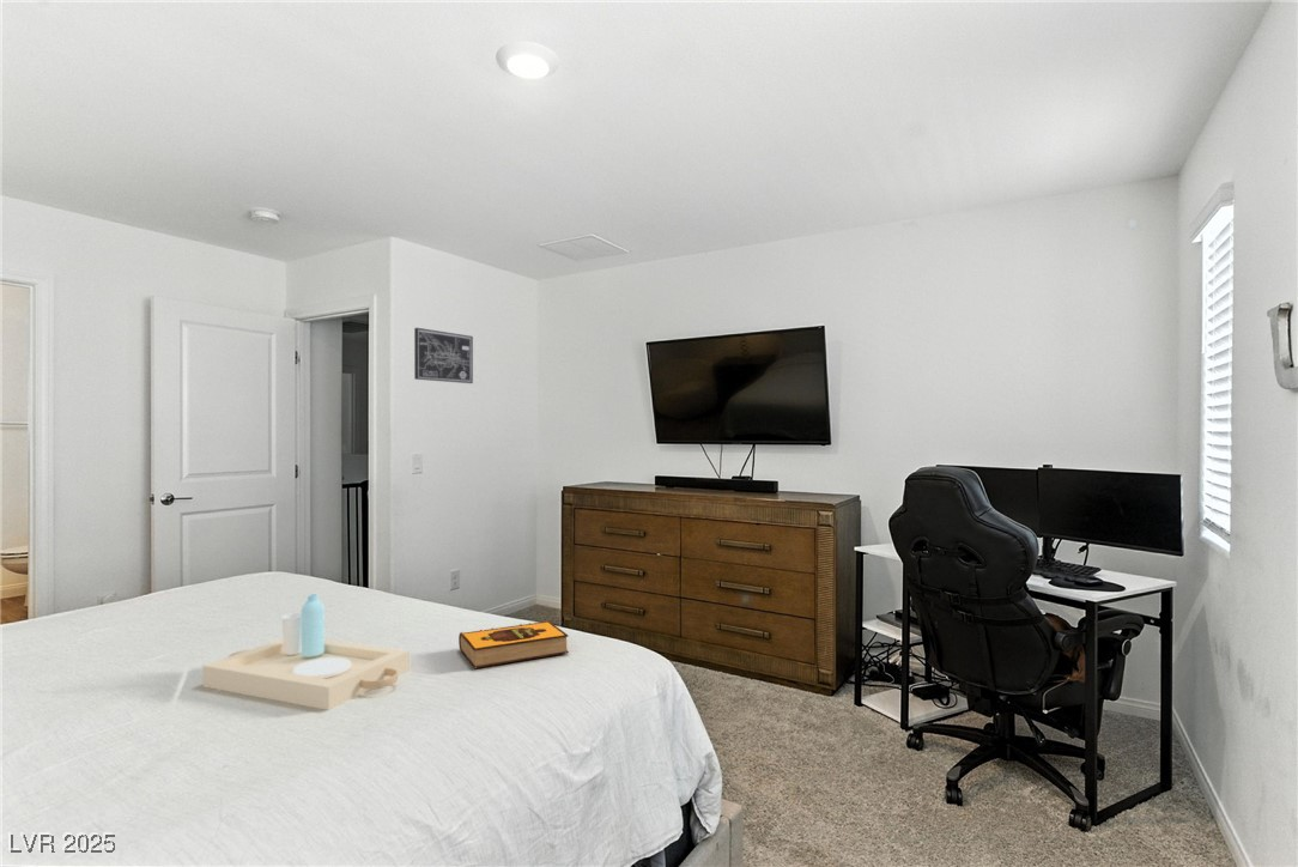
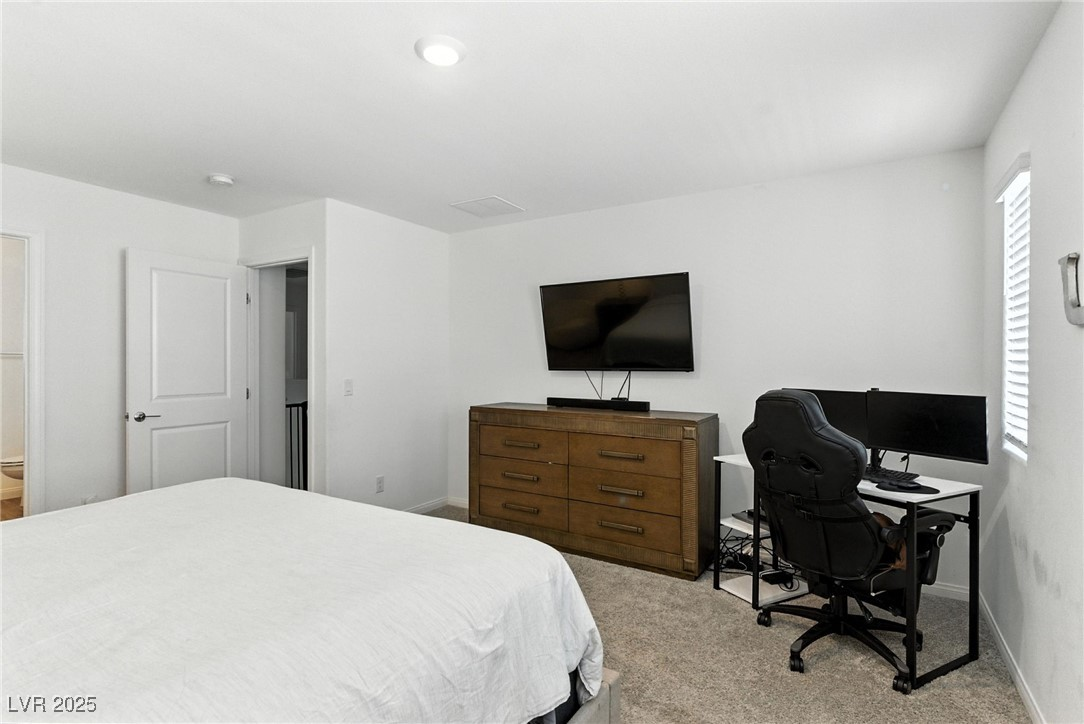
- serving tray (309, 641)
- hardback book (512, 642)
- wall art (444, 356)
